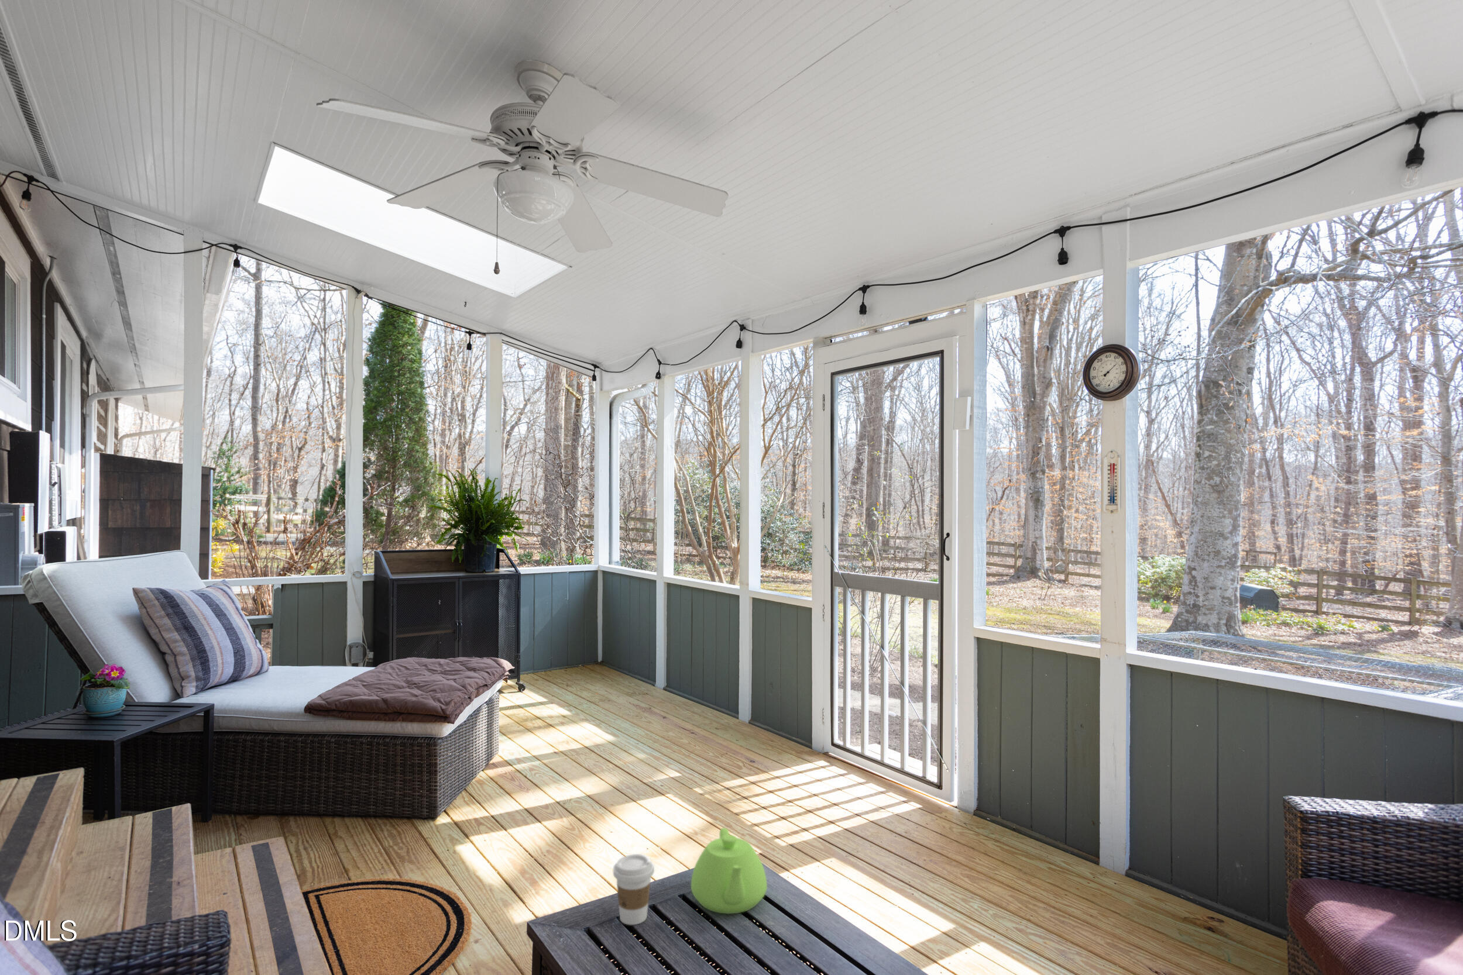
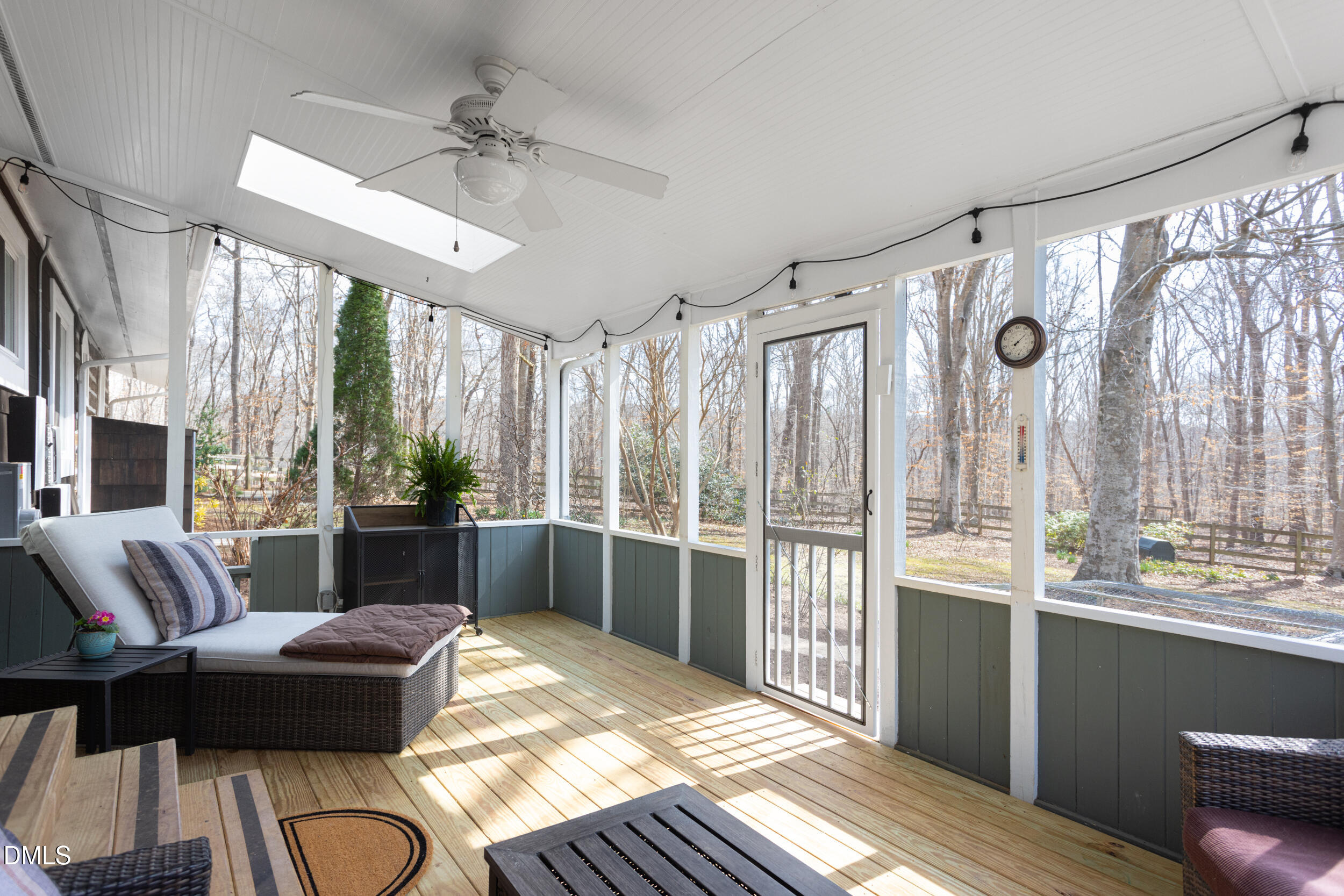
- teapot (729, 868)
- coffee cup (634, 889)
